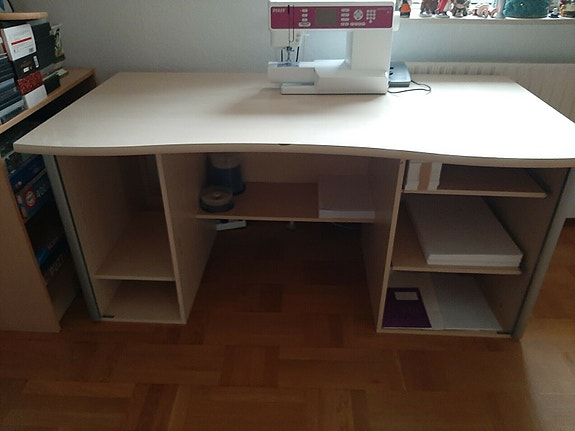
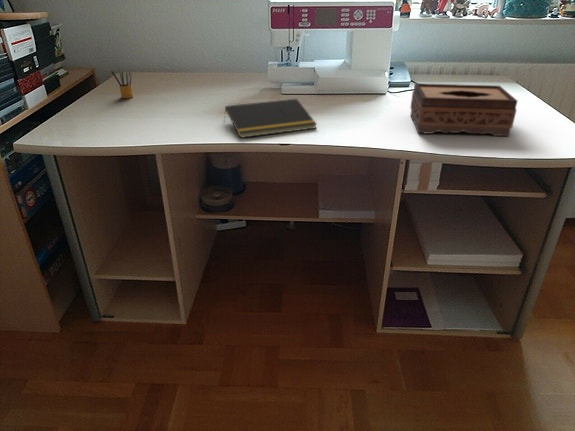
+ pencil box (123, 82)
+ notepad (270, 116)
+ tissue box (459, 108)
